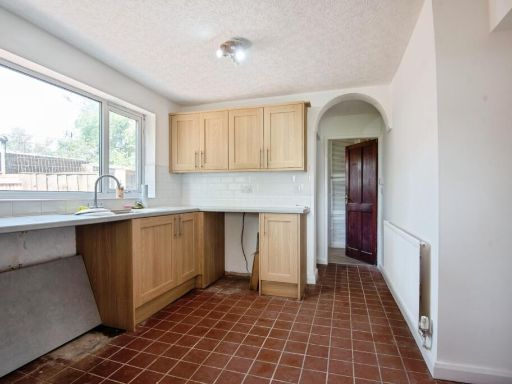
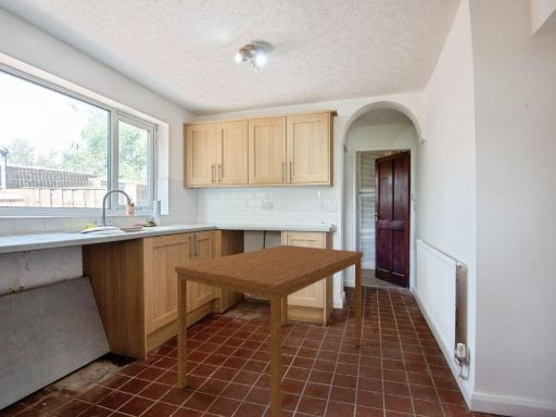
+ dining table (280, 311)
